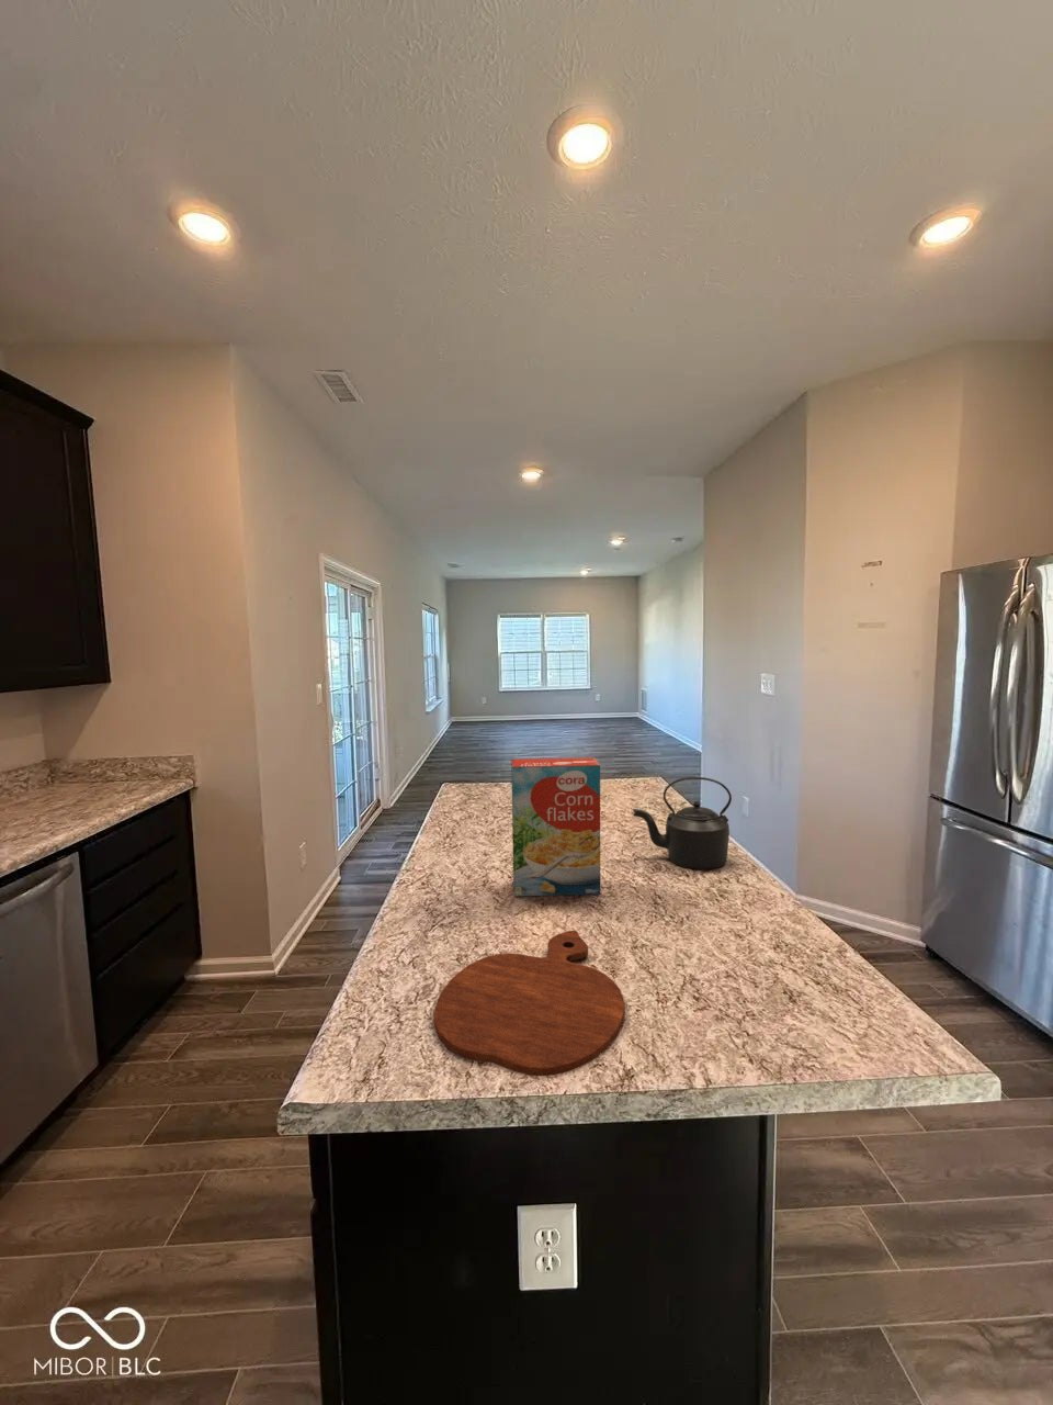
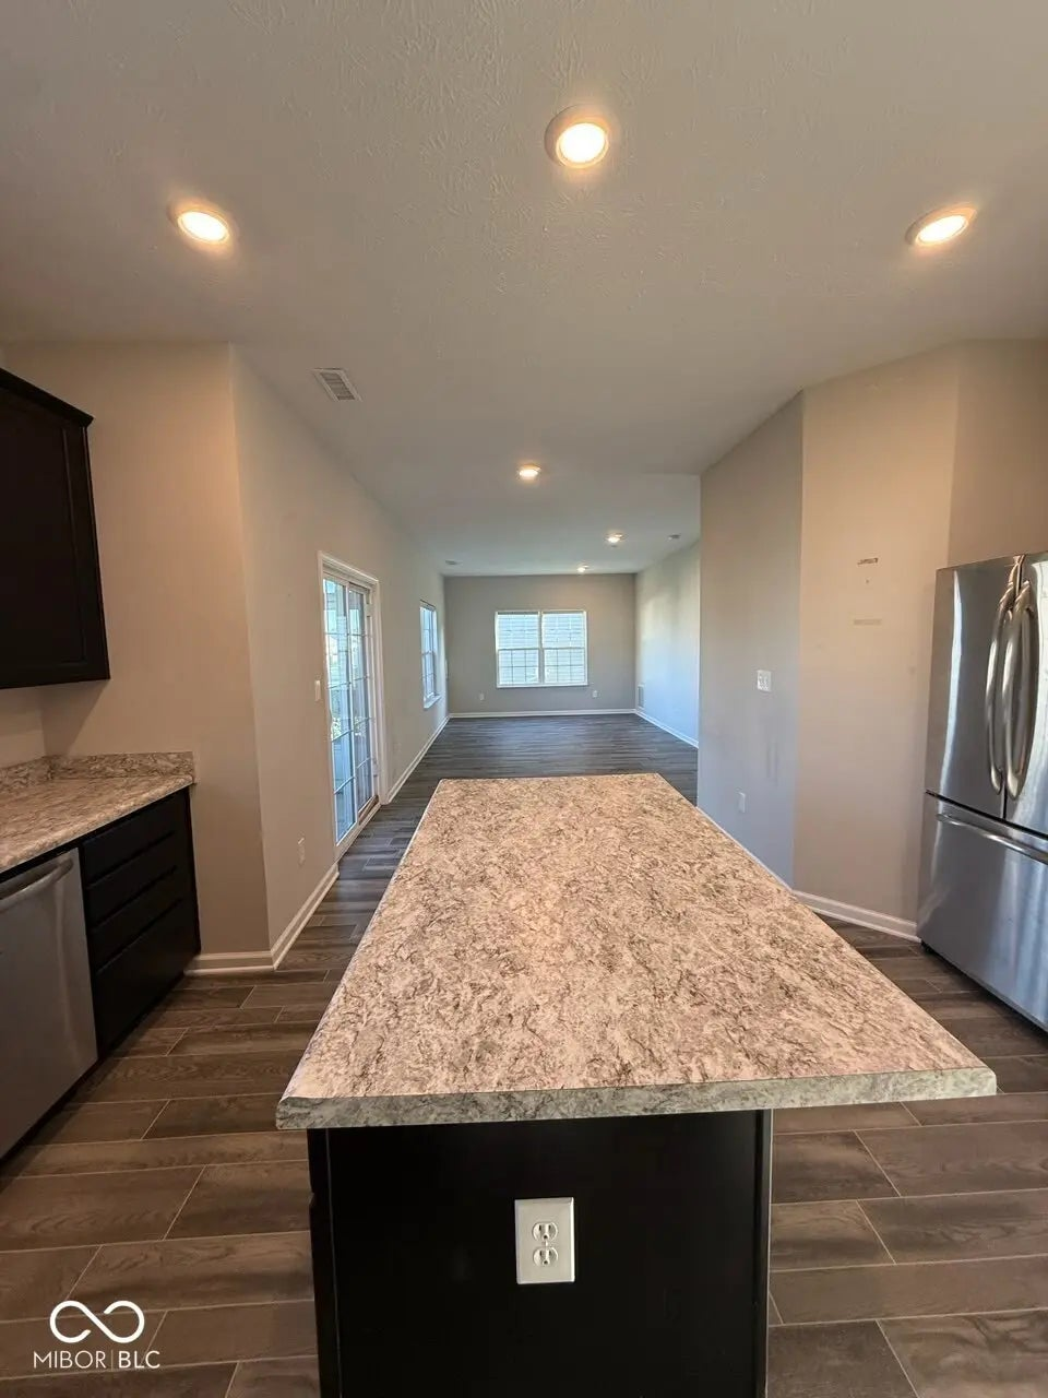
- cutting board (541, 986)
- cereal box (554, 824)
- kettle (680, 818)
